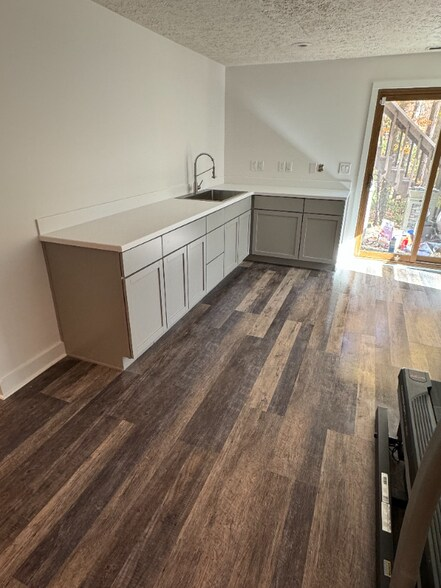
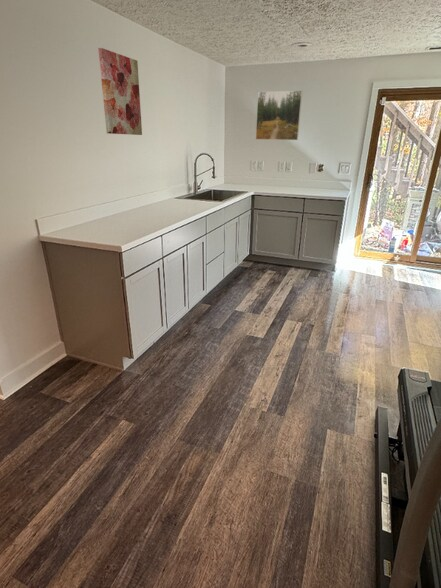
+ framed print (278, 116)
+ wall art (122, 96)
